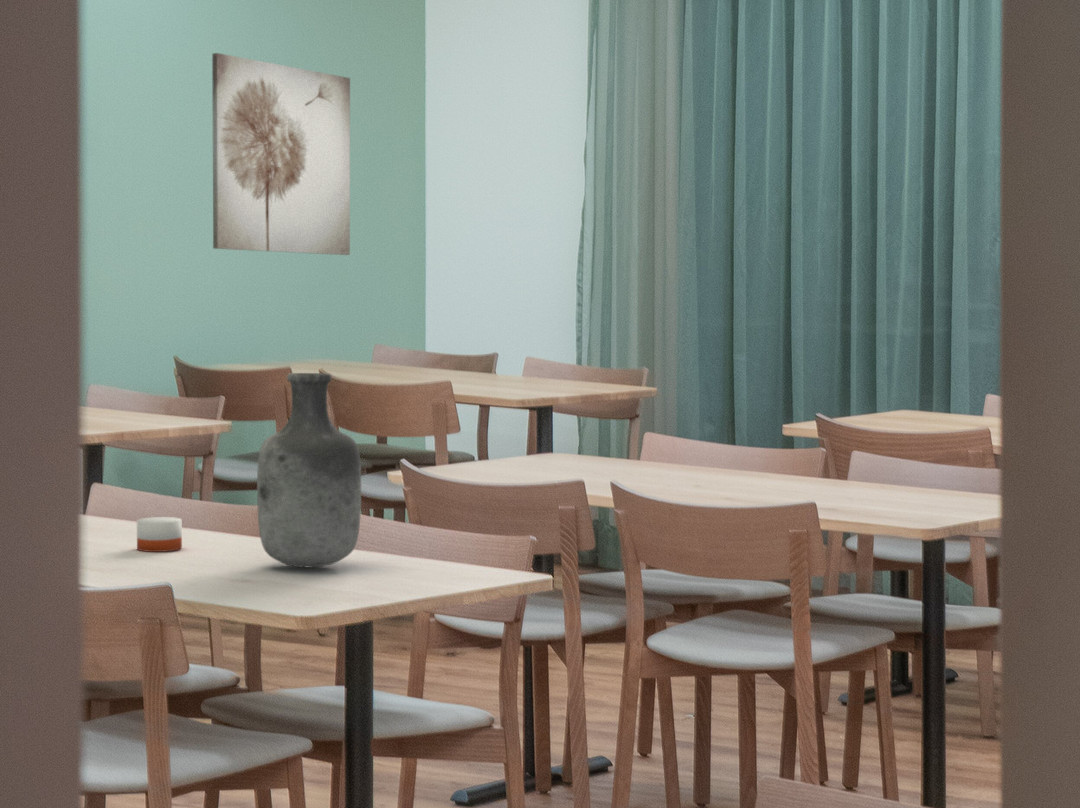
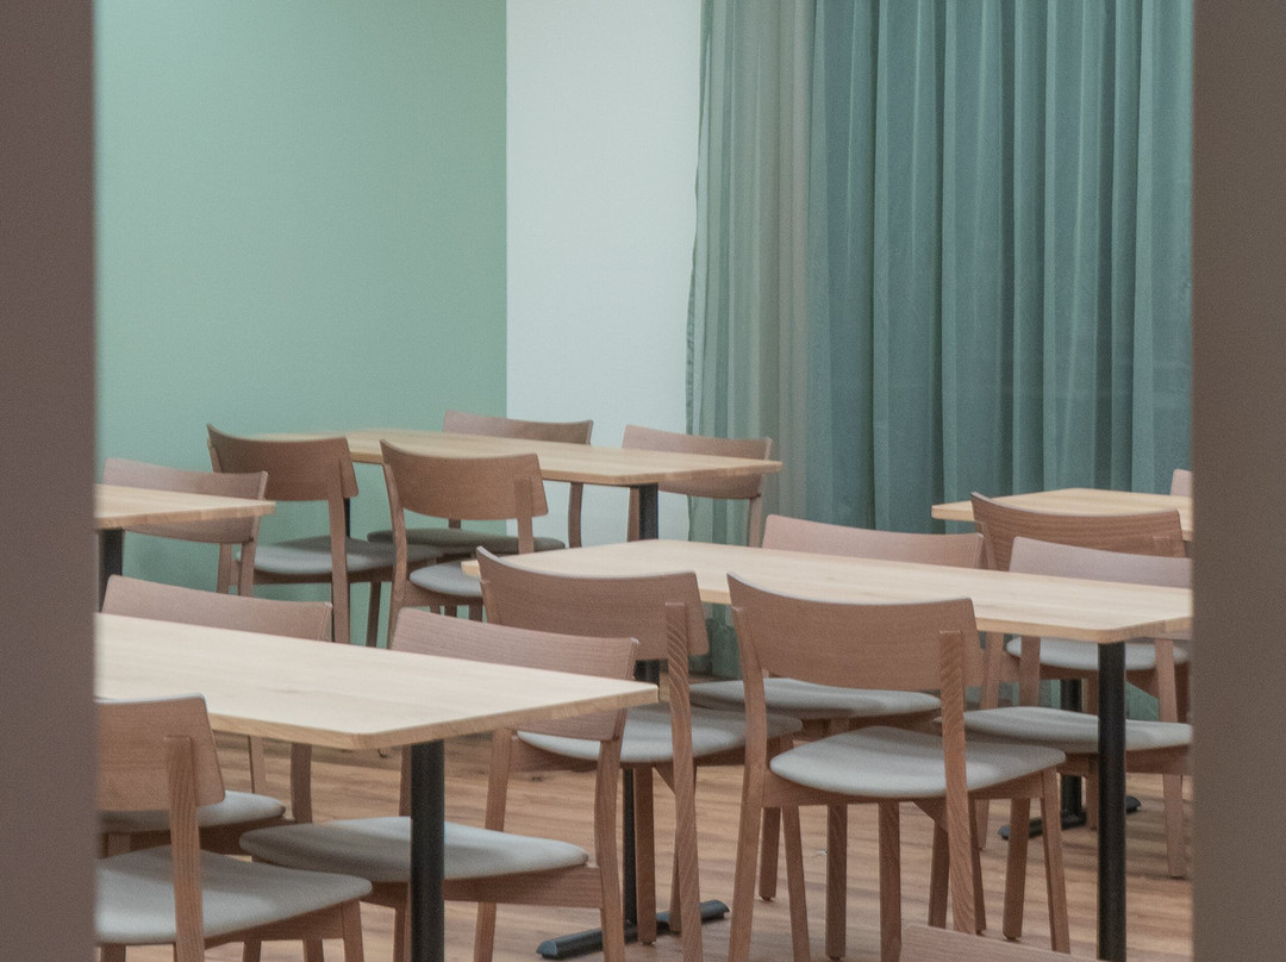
- vase (309, 470)
- wall art (284, 159)
- candle (159, 518)
